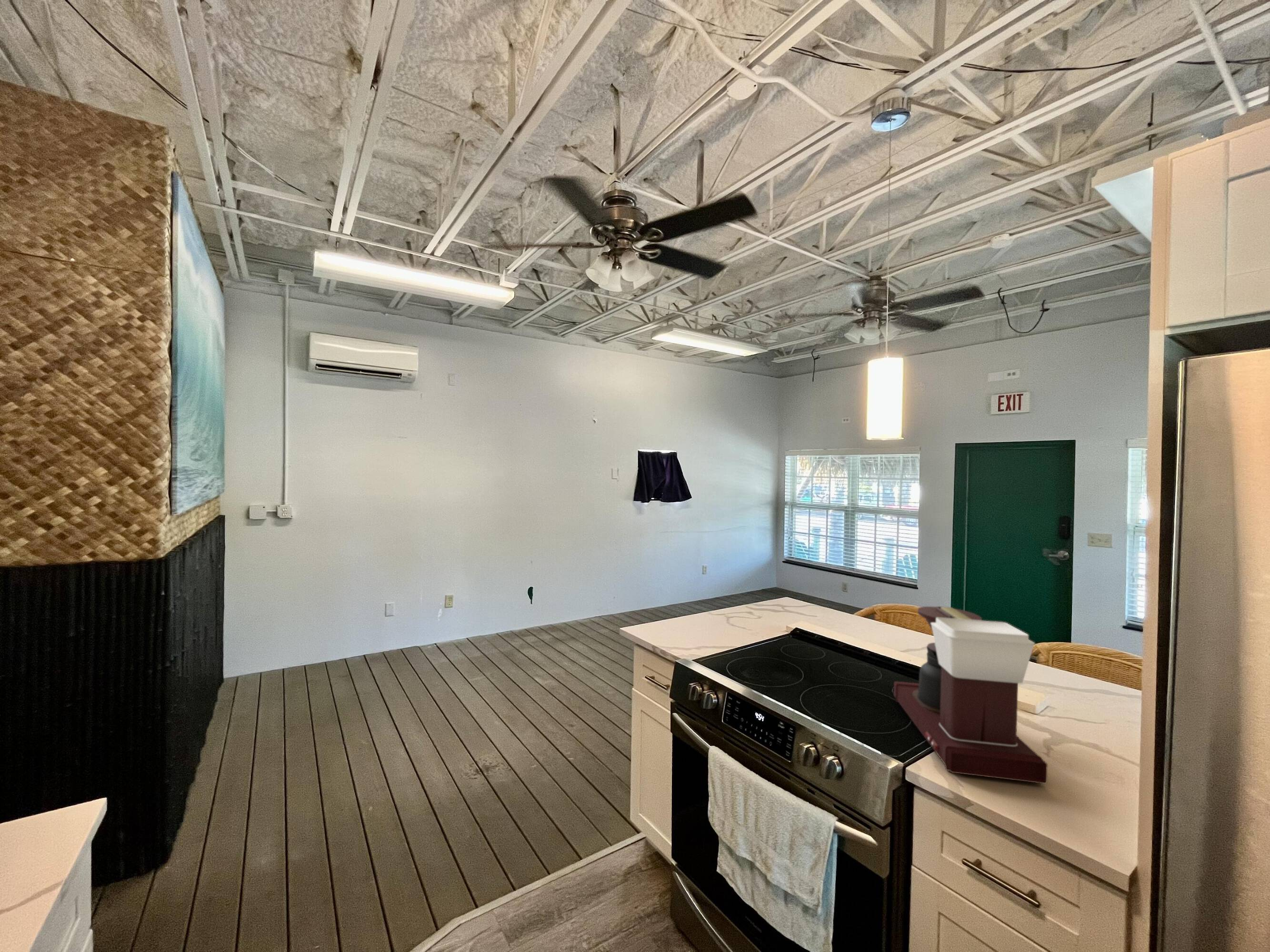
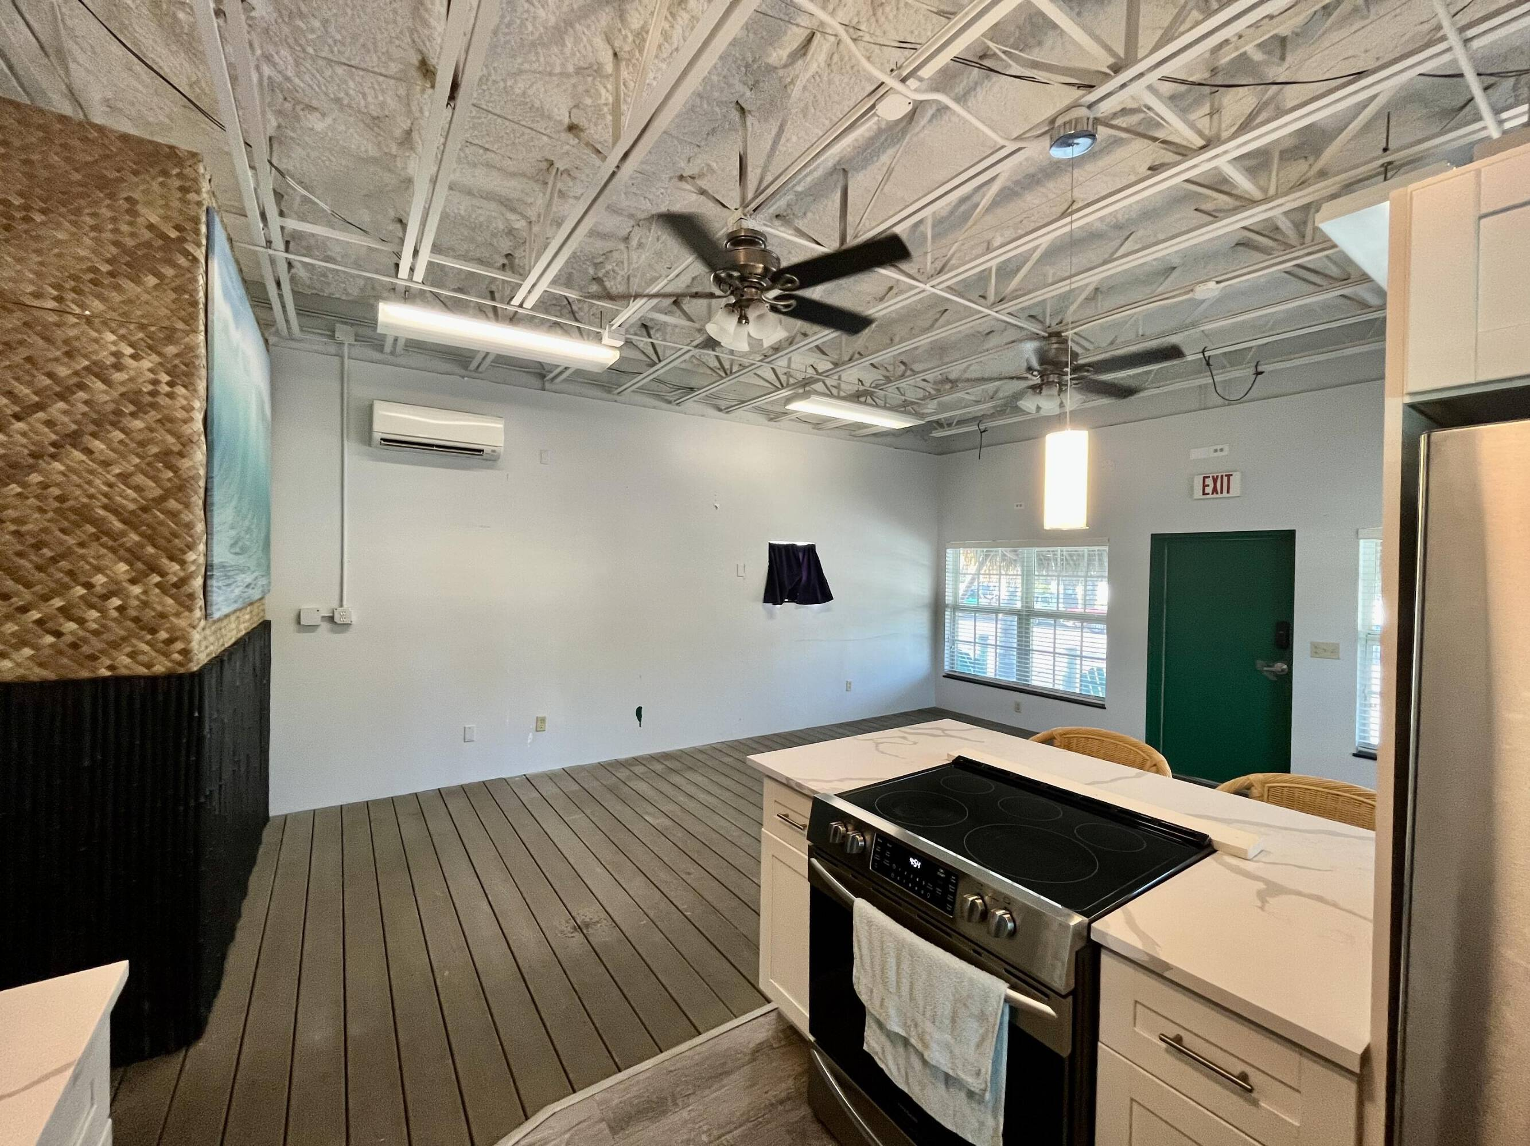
- coffee maker (960, 675)
